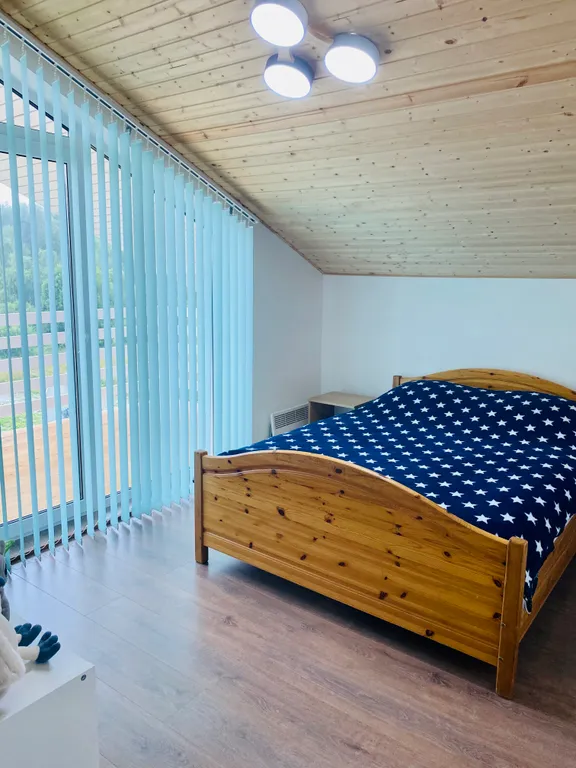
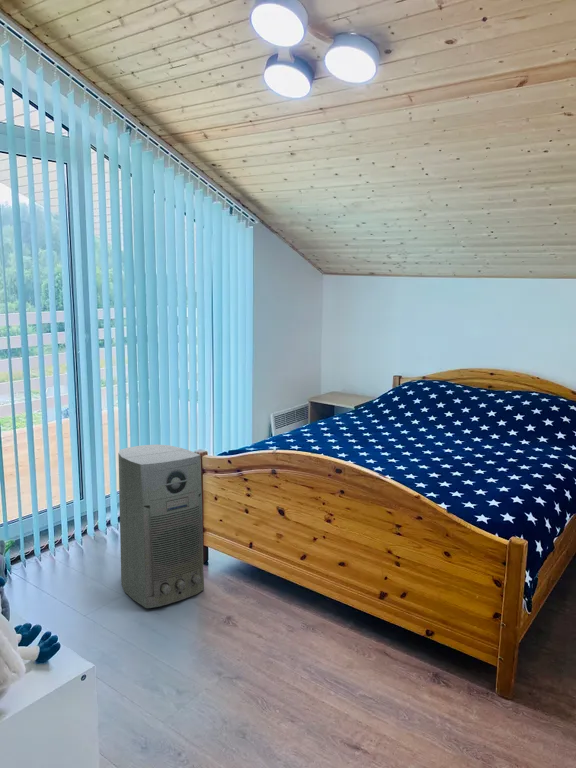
+ air purifier (157, 520)
